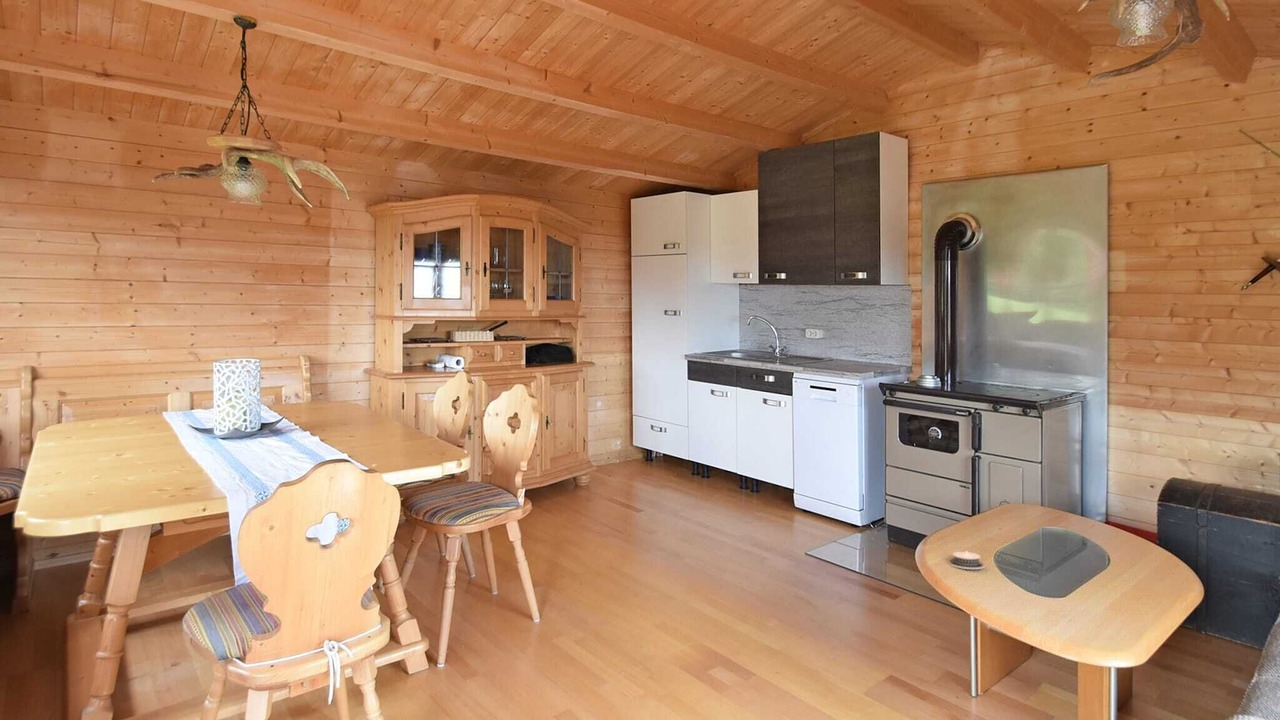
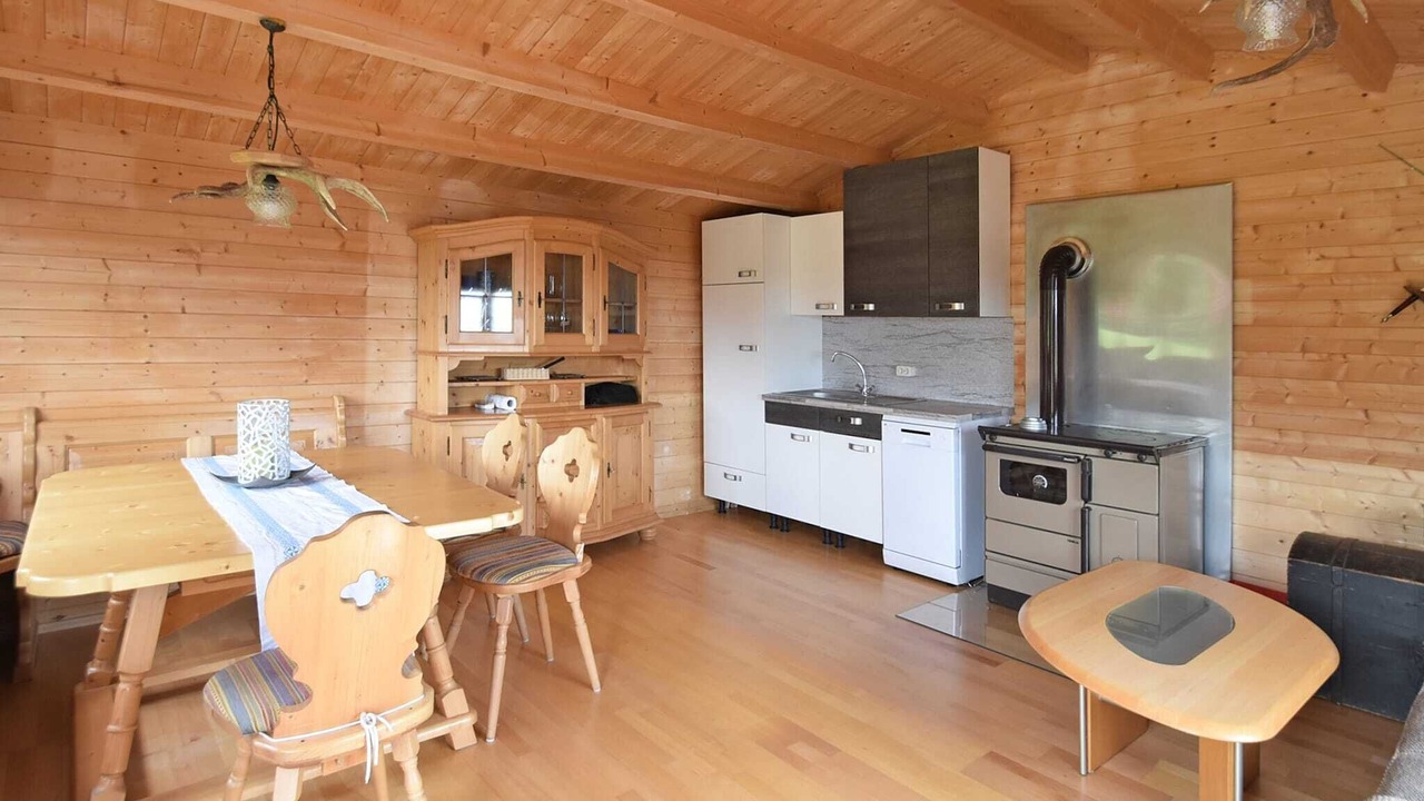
- architectural model (966, 556)
